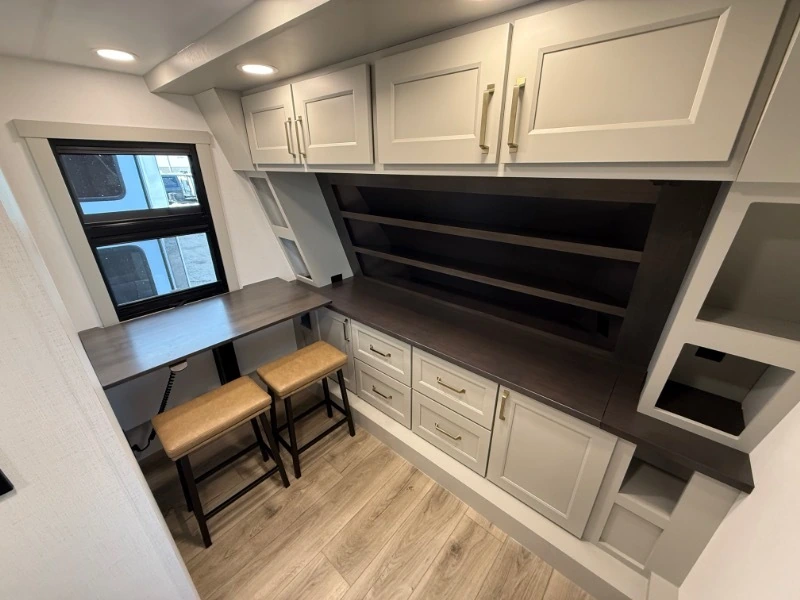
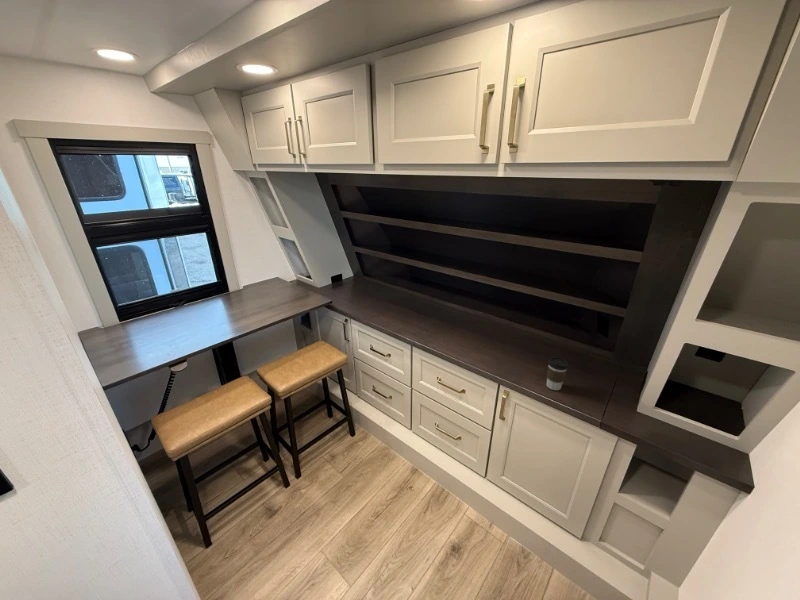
+ coffee cup (556, 373)
